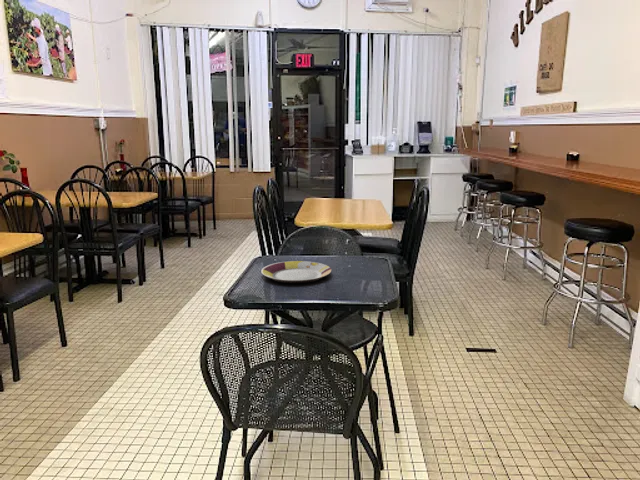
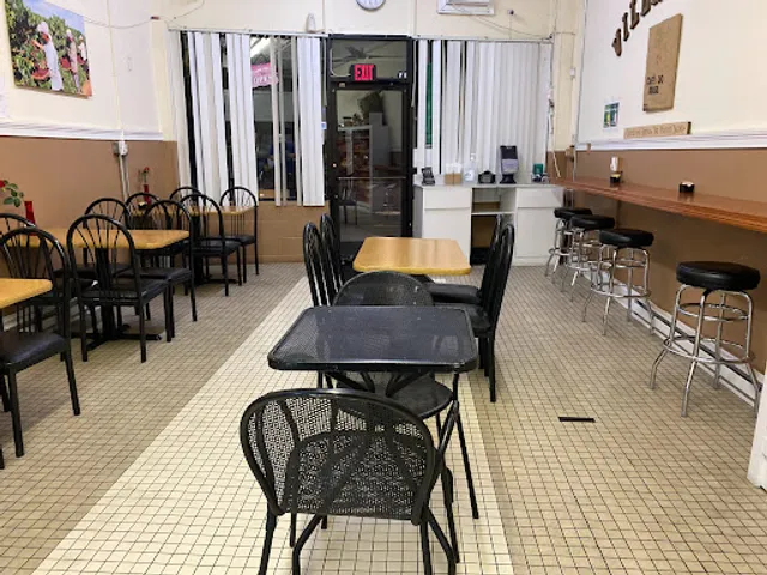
- plate (296, 272)
